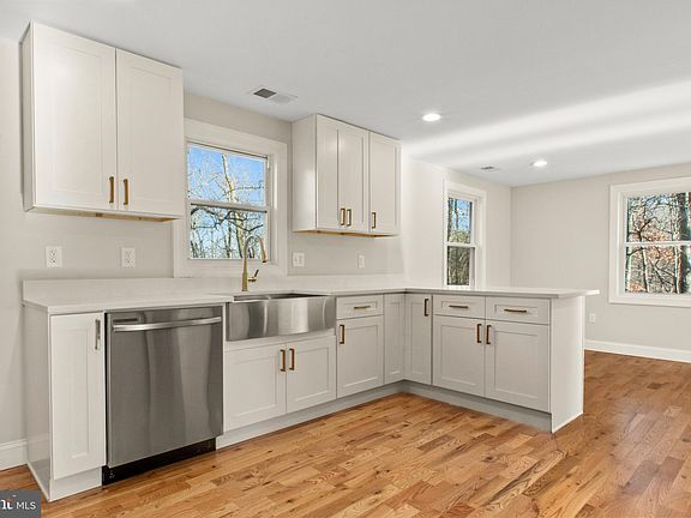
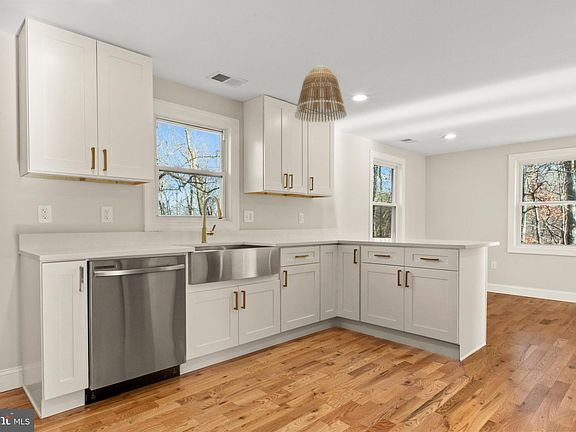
+ lamp shade (321, 92)
